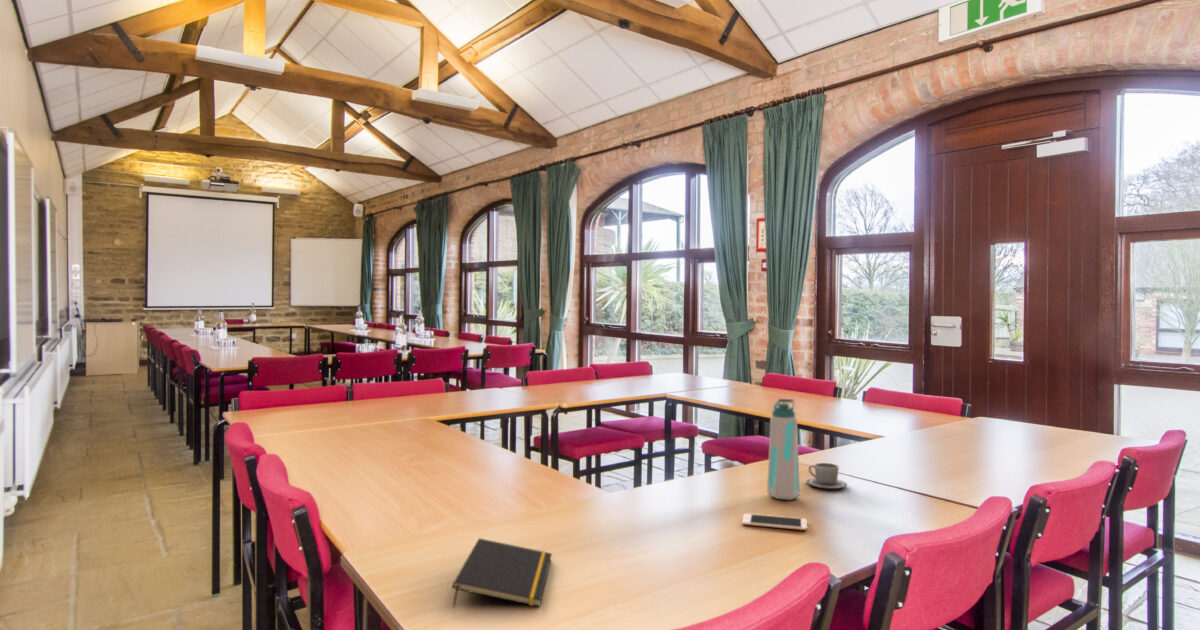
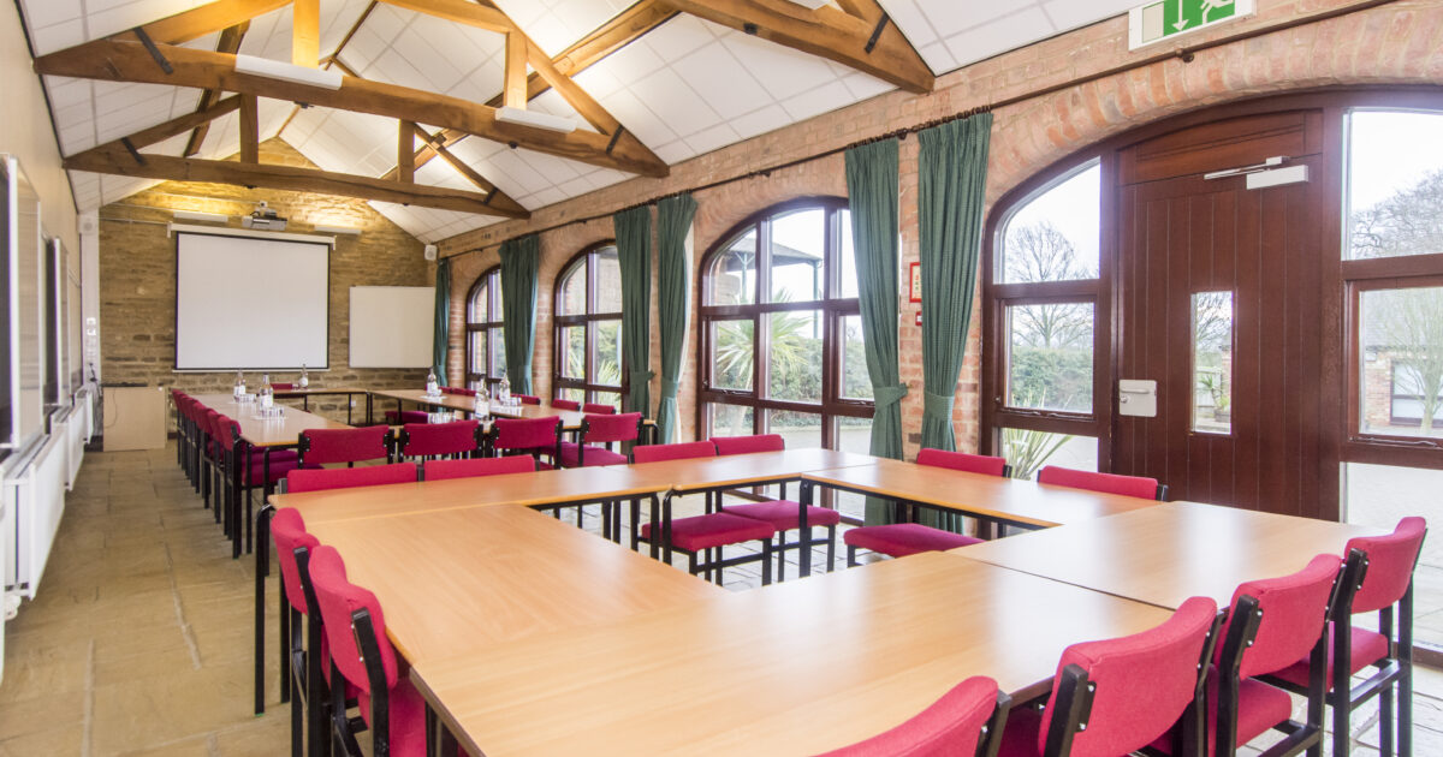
- cup (826, 475)
- water bottle (783, 448)
- cell phone (774, 521)
- notepad (506, 569)
